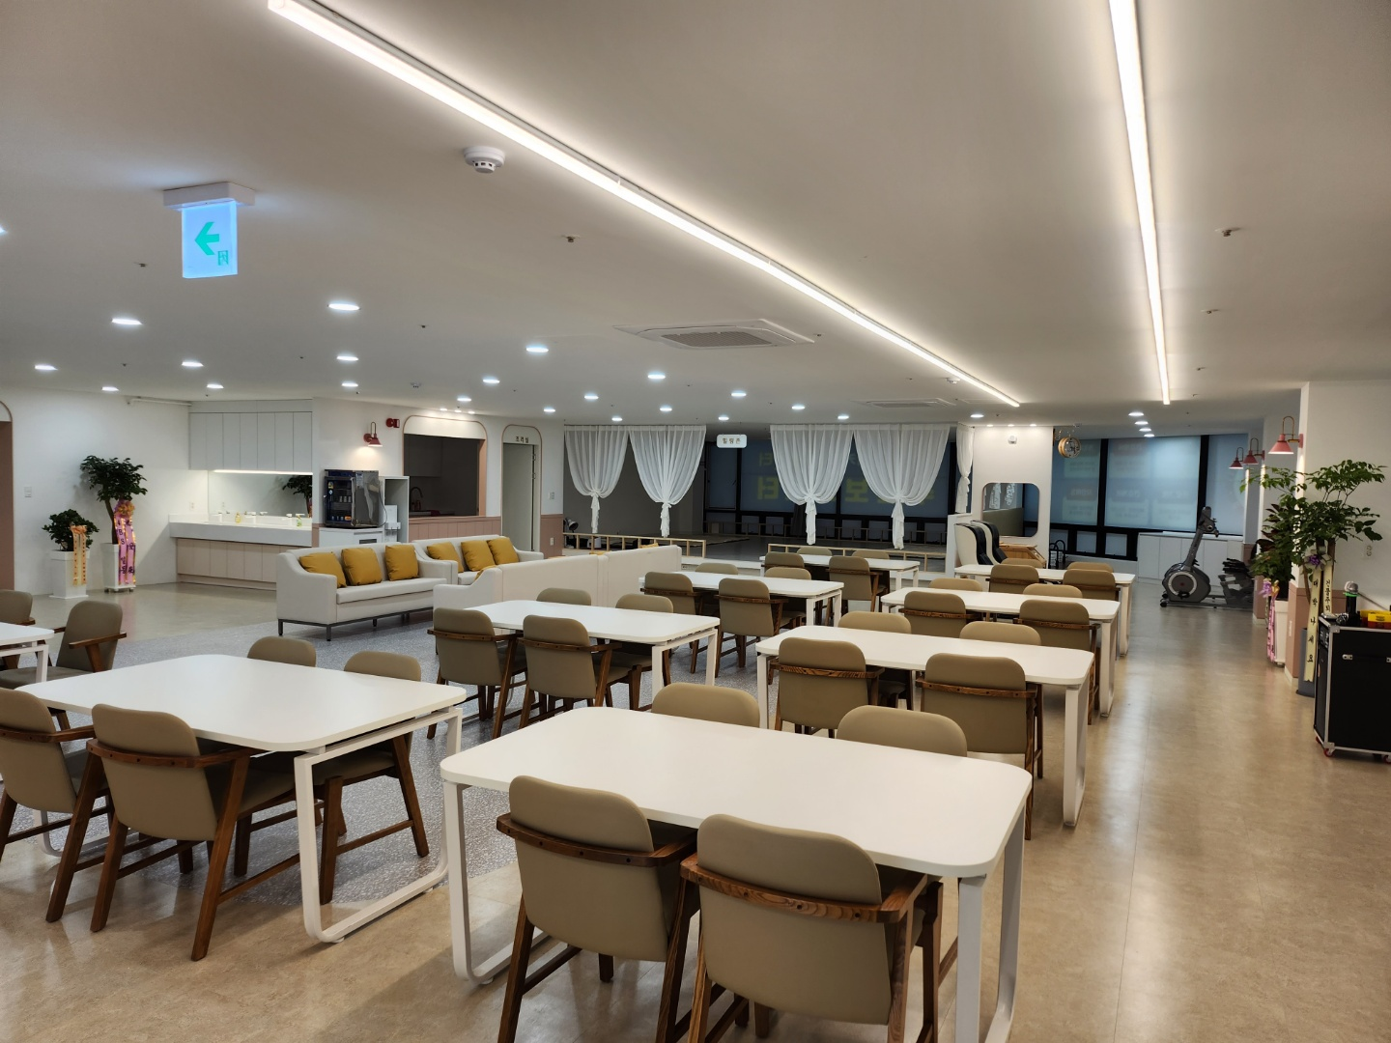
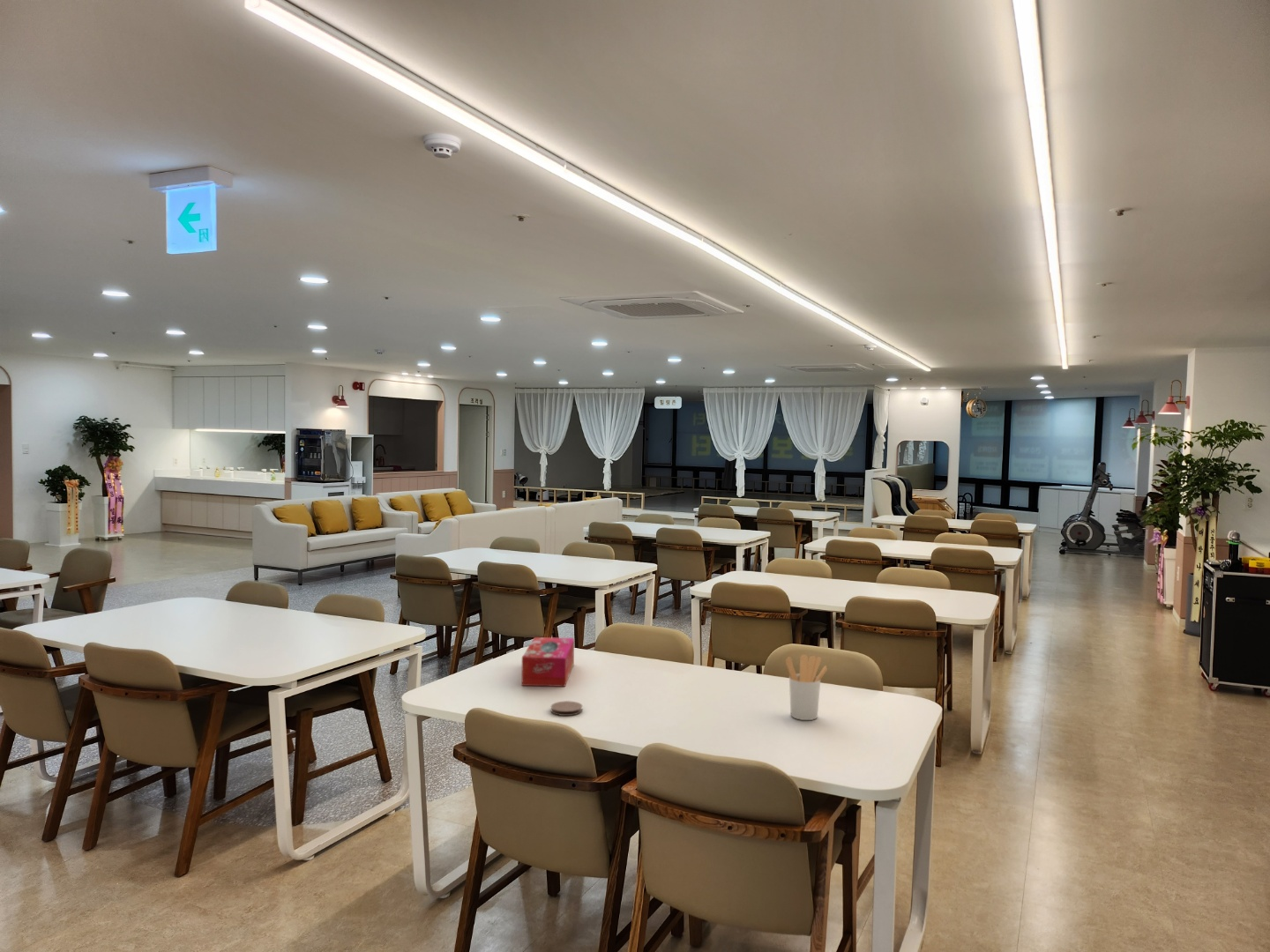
+ coaster (566, 708)
+ utensil holder (806, 685)
+ tissue box (549, 660)
